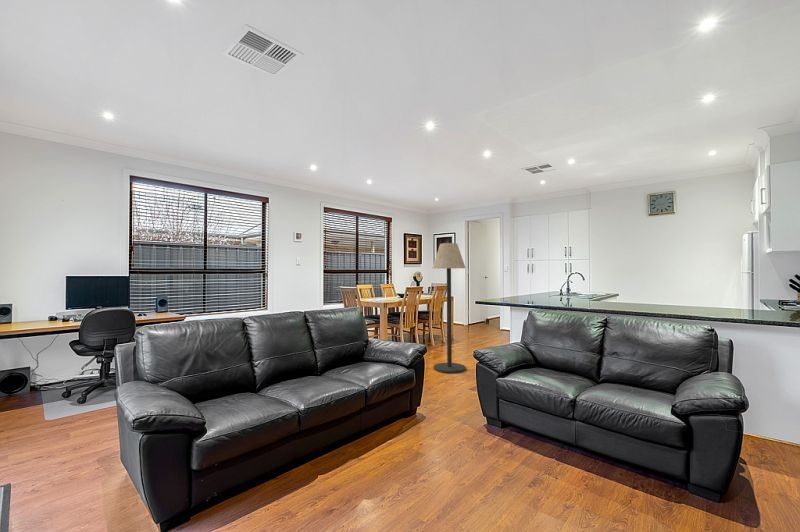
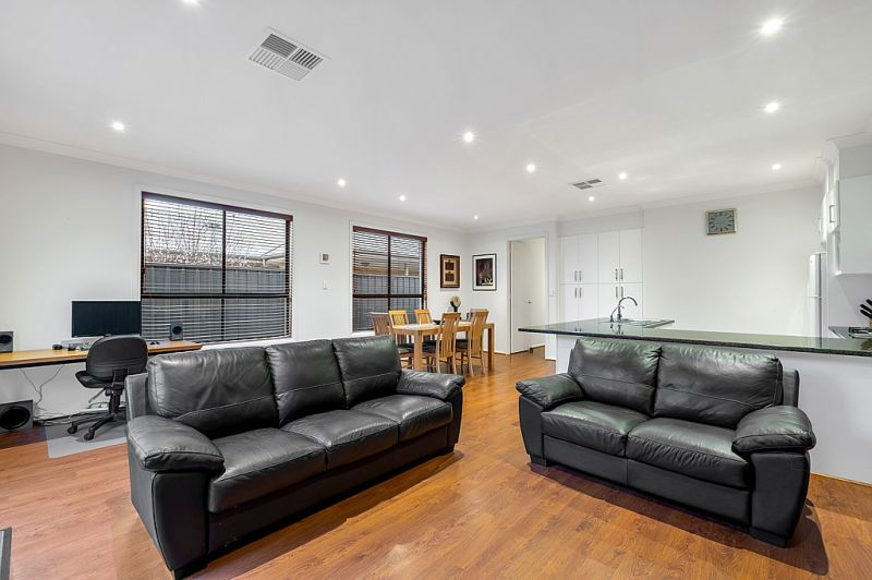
- floor lamp (449, 305)
